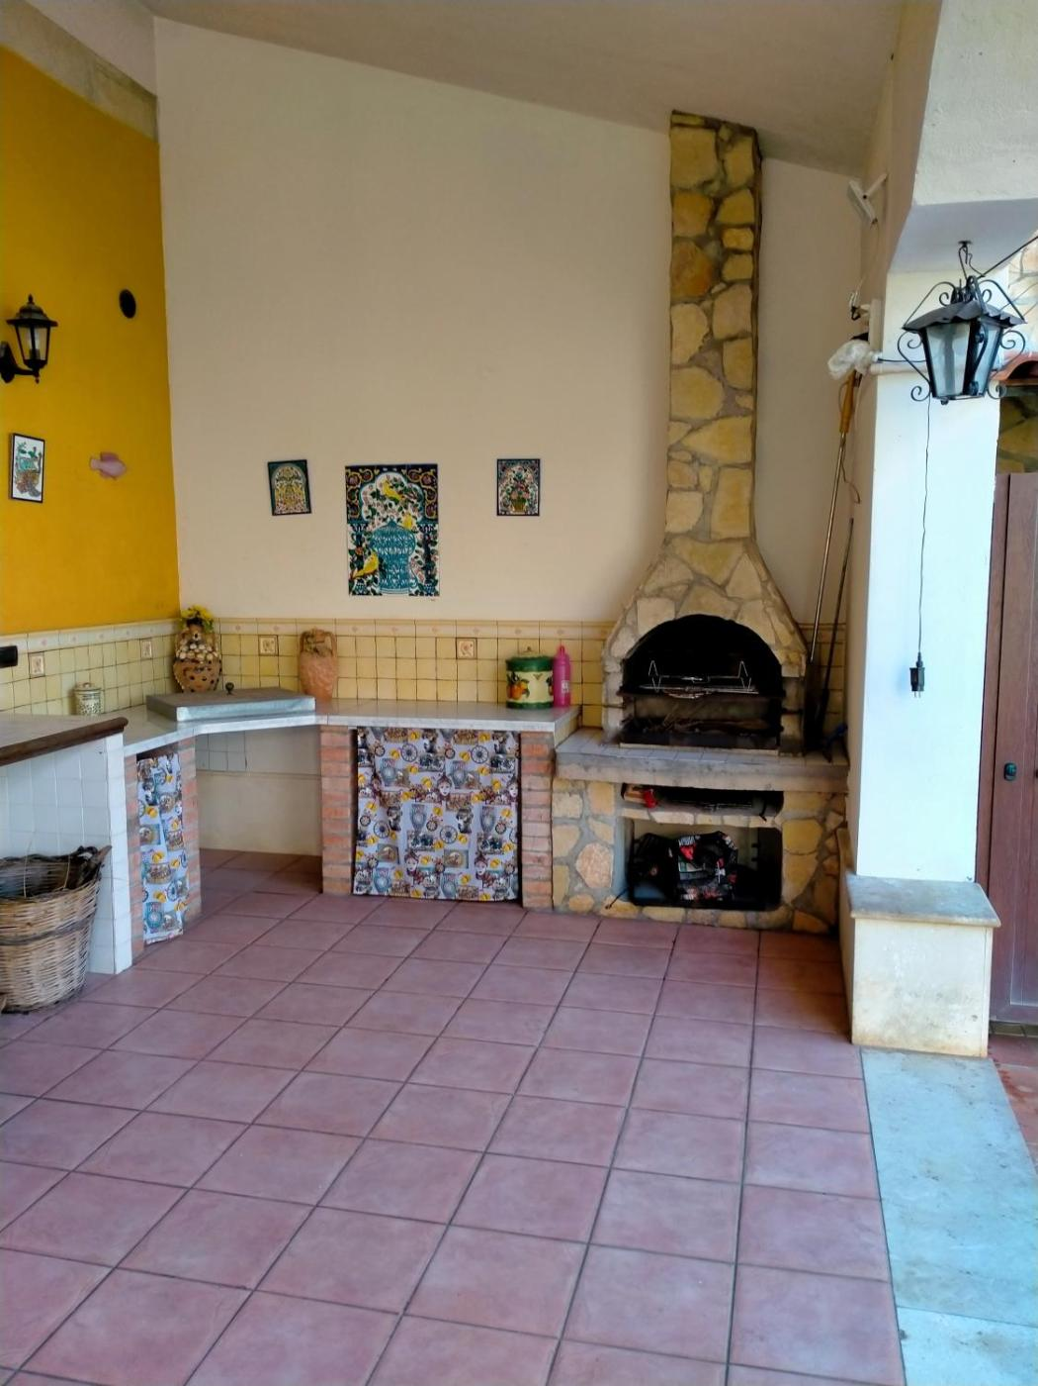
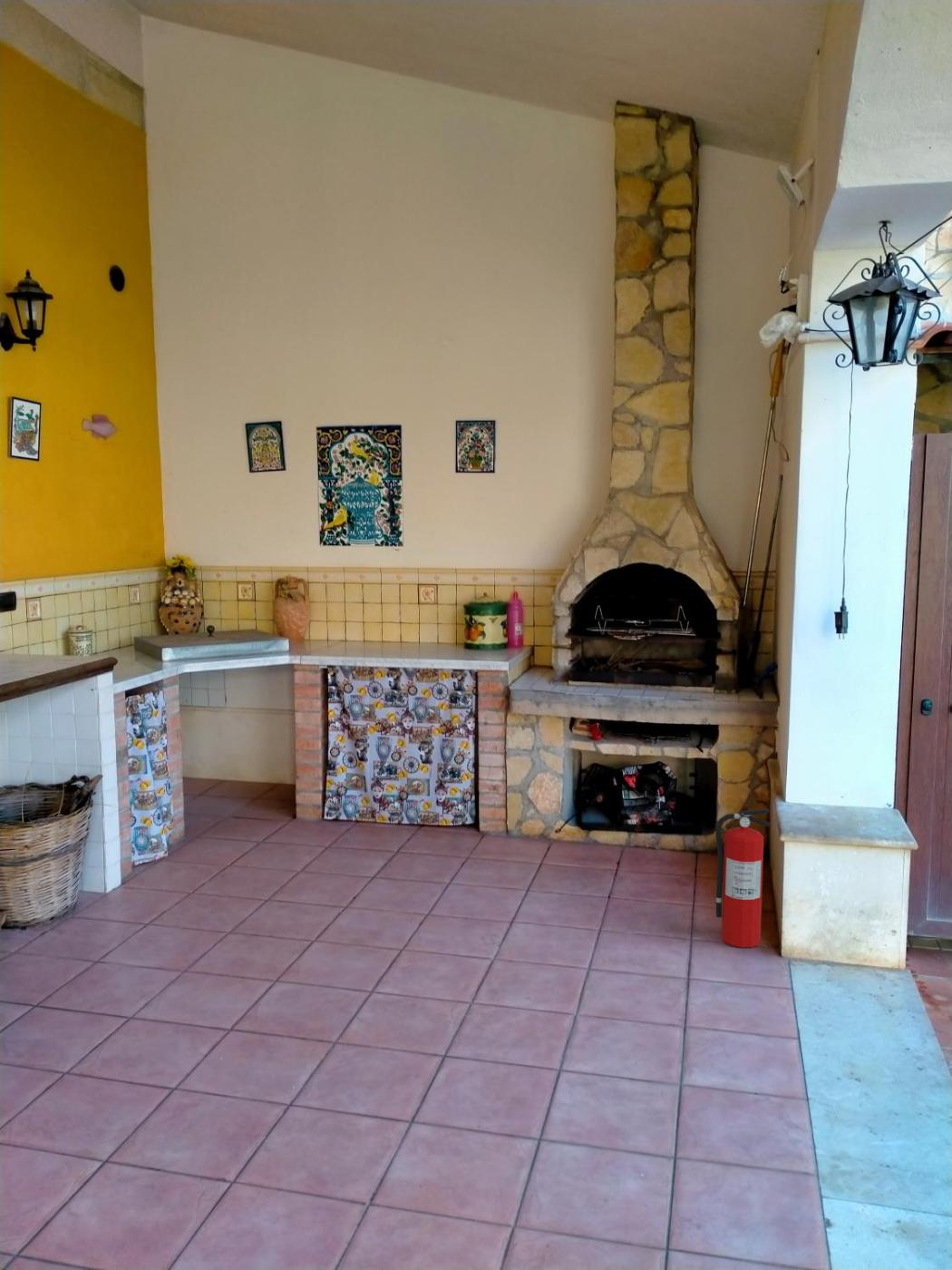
+ fire extinguisher (742, 874)
